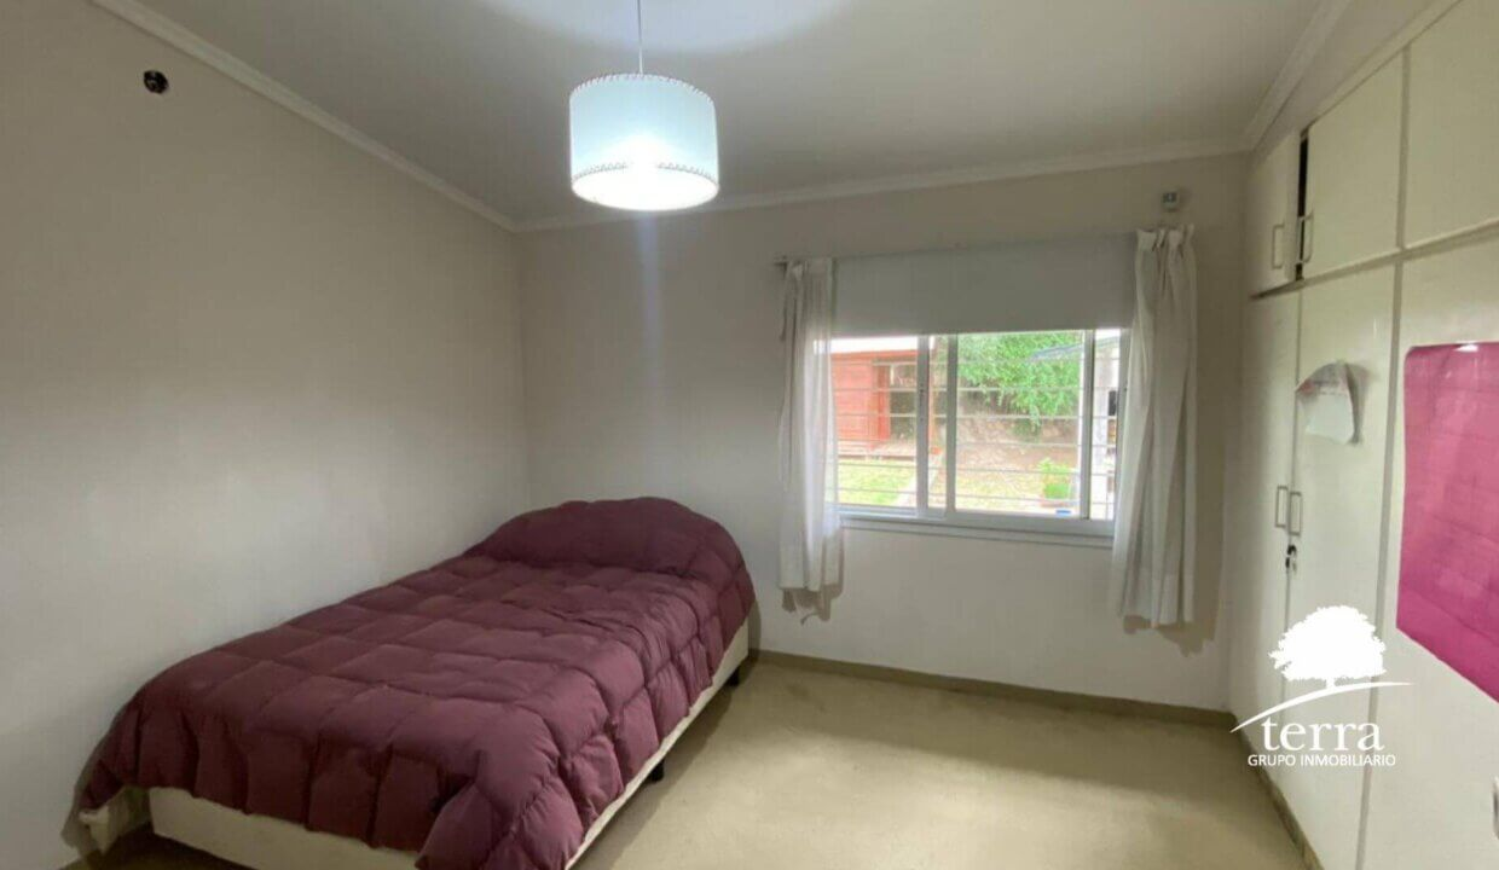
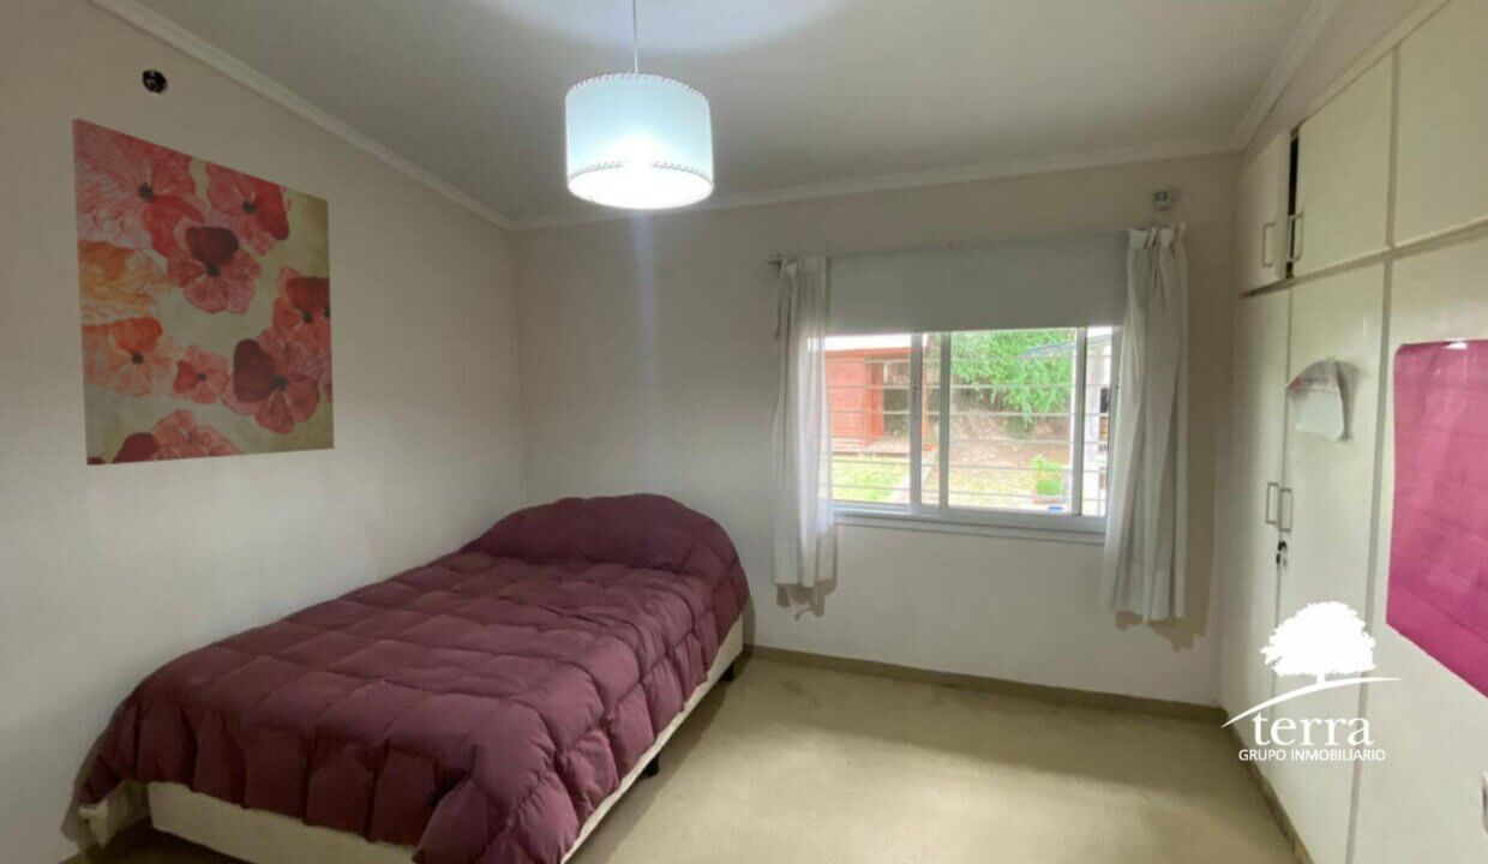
+ wall art (226, 312)
